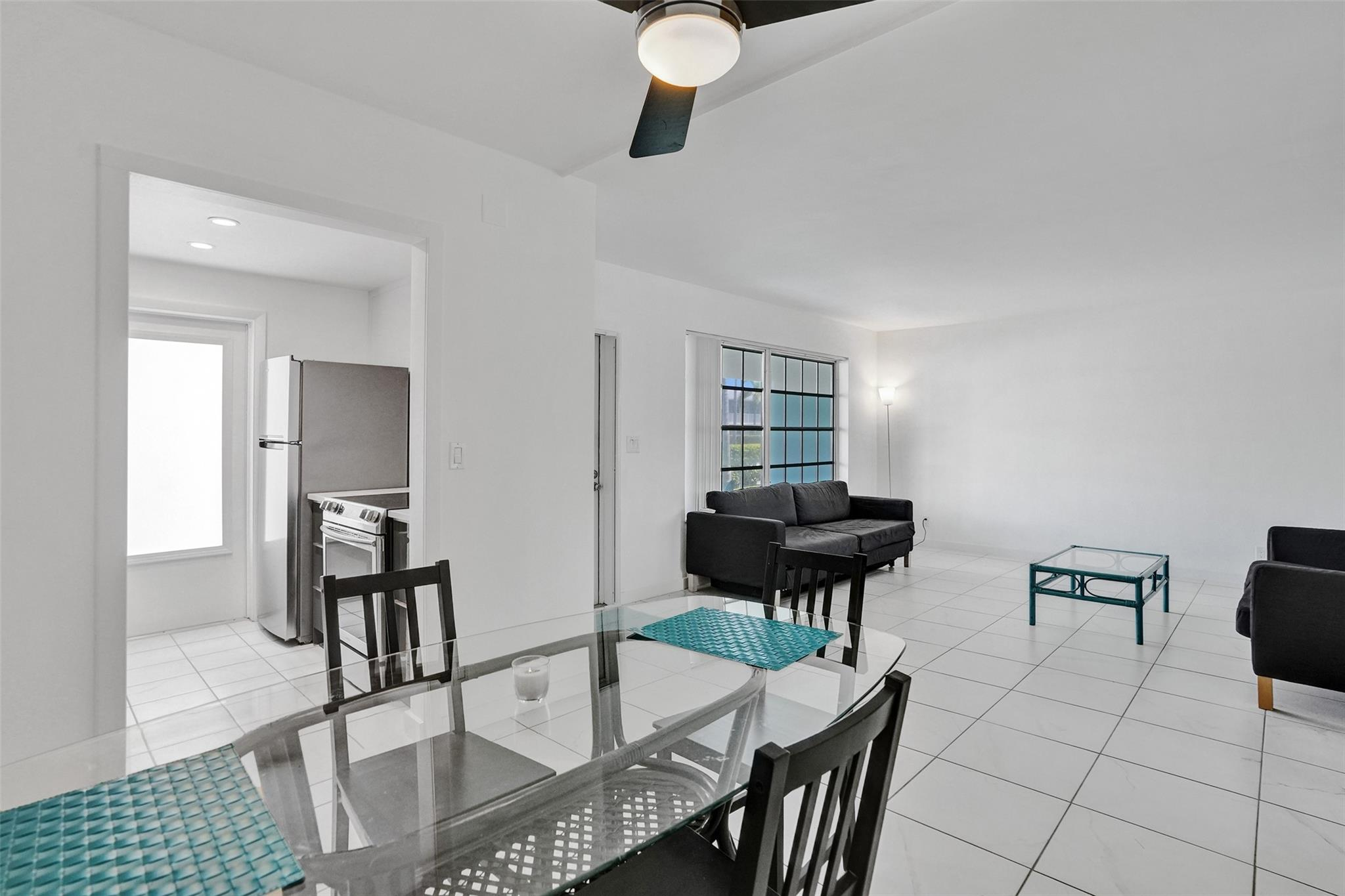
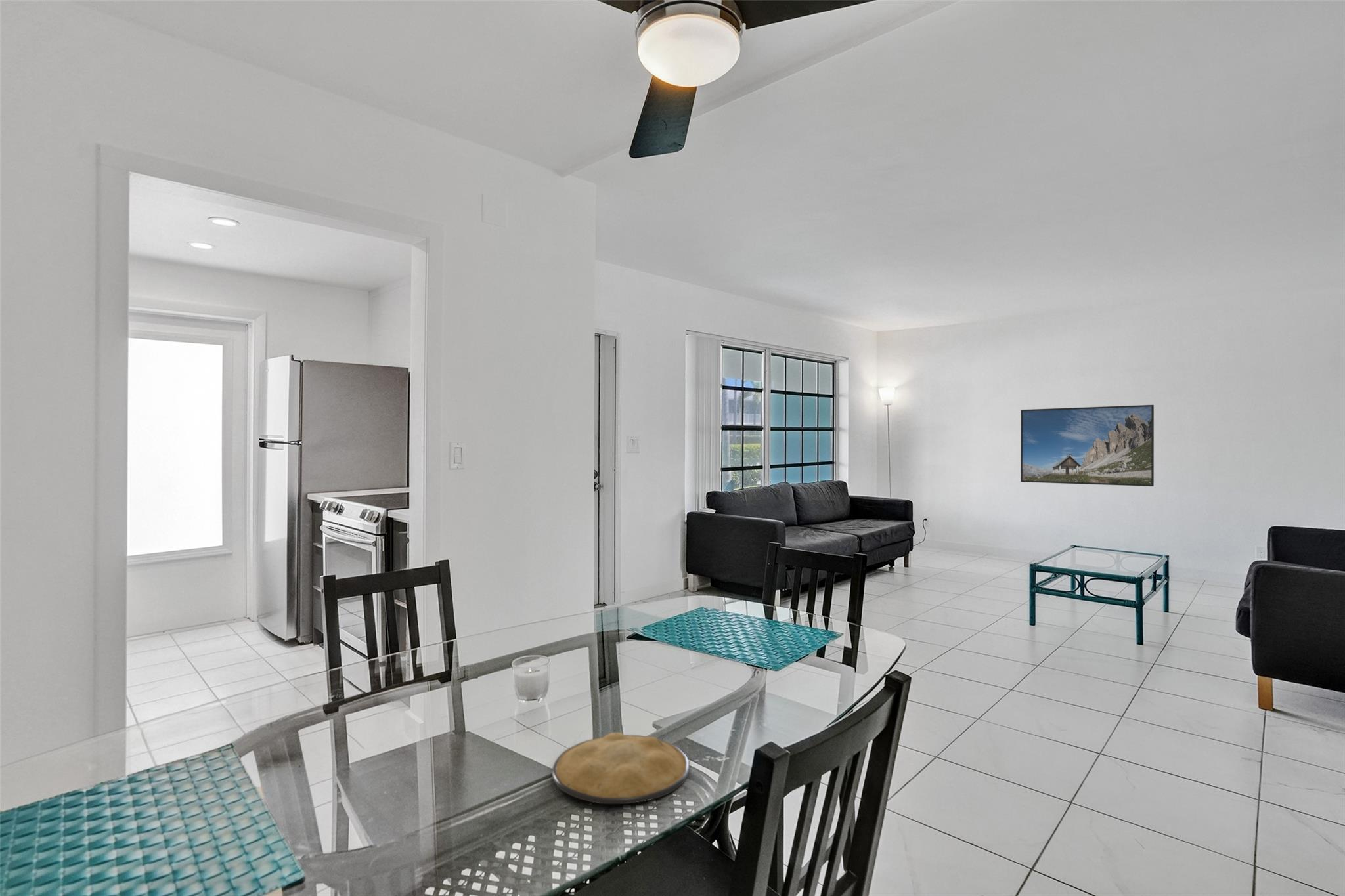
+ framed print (1083, 446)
+ plate (621, 756)
